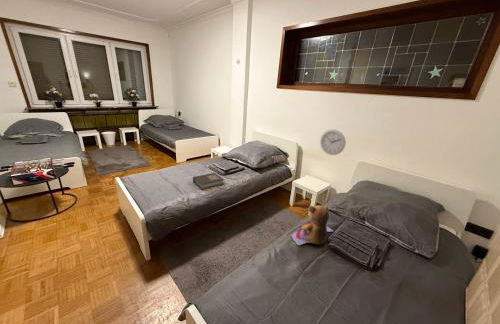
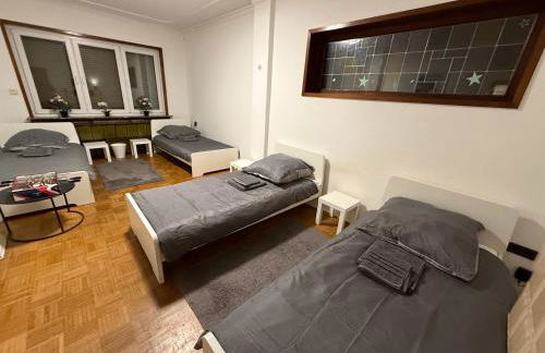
- wall clock (332, 142)
- teddy bear (315, 219)
- book (208, 180)
